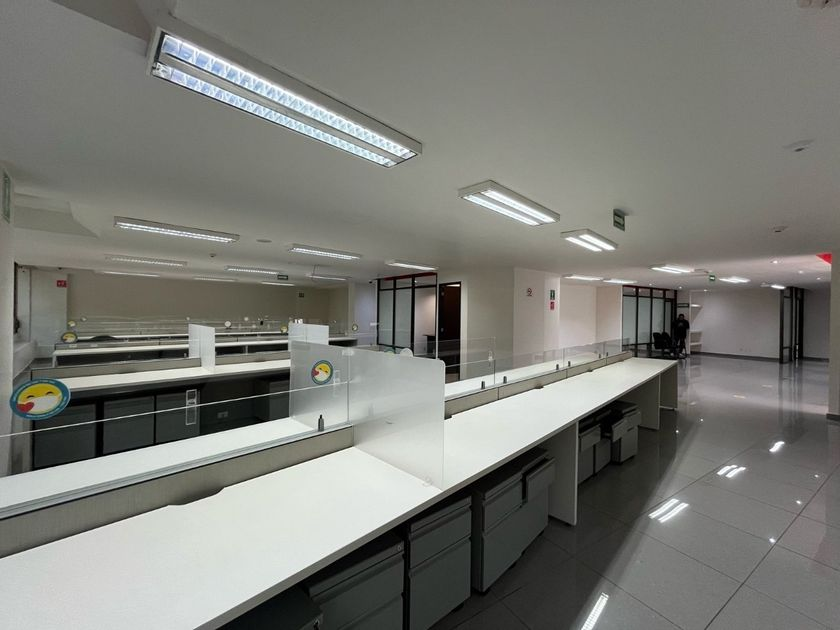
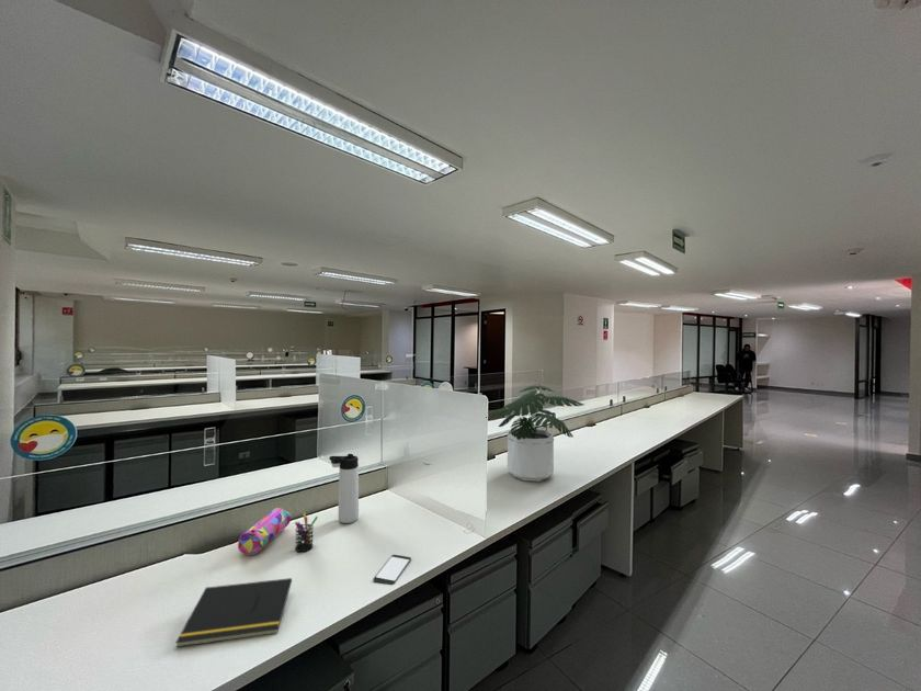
+ smartphone (393, 568)
+ pen holder (306, 530)
+ potted plant (531, 431)
+ thermos bottle (343, 487)
+ notepad (239, 609)
+ pencil case (265, 530)
